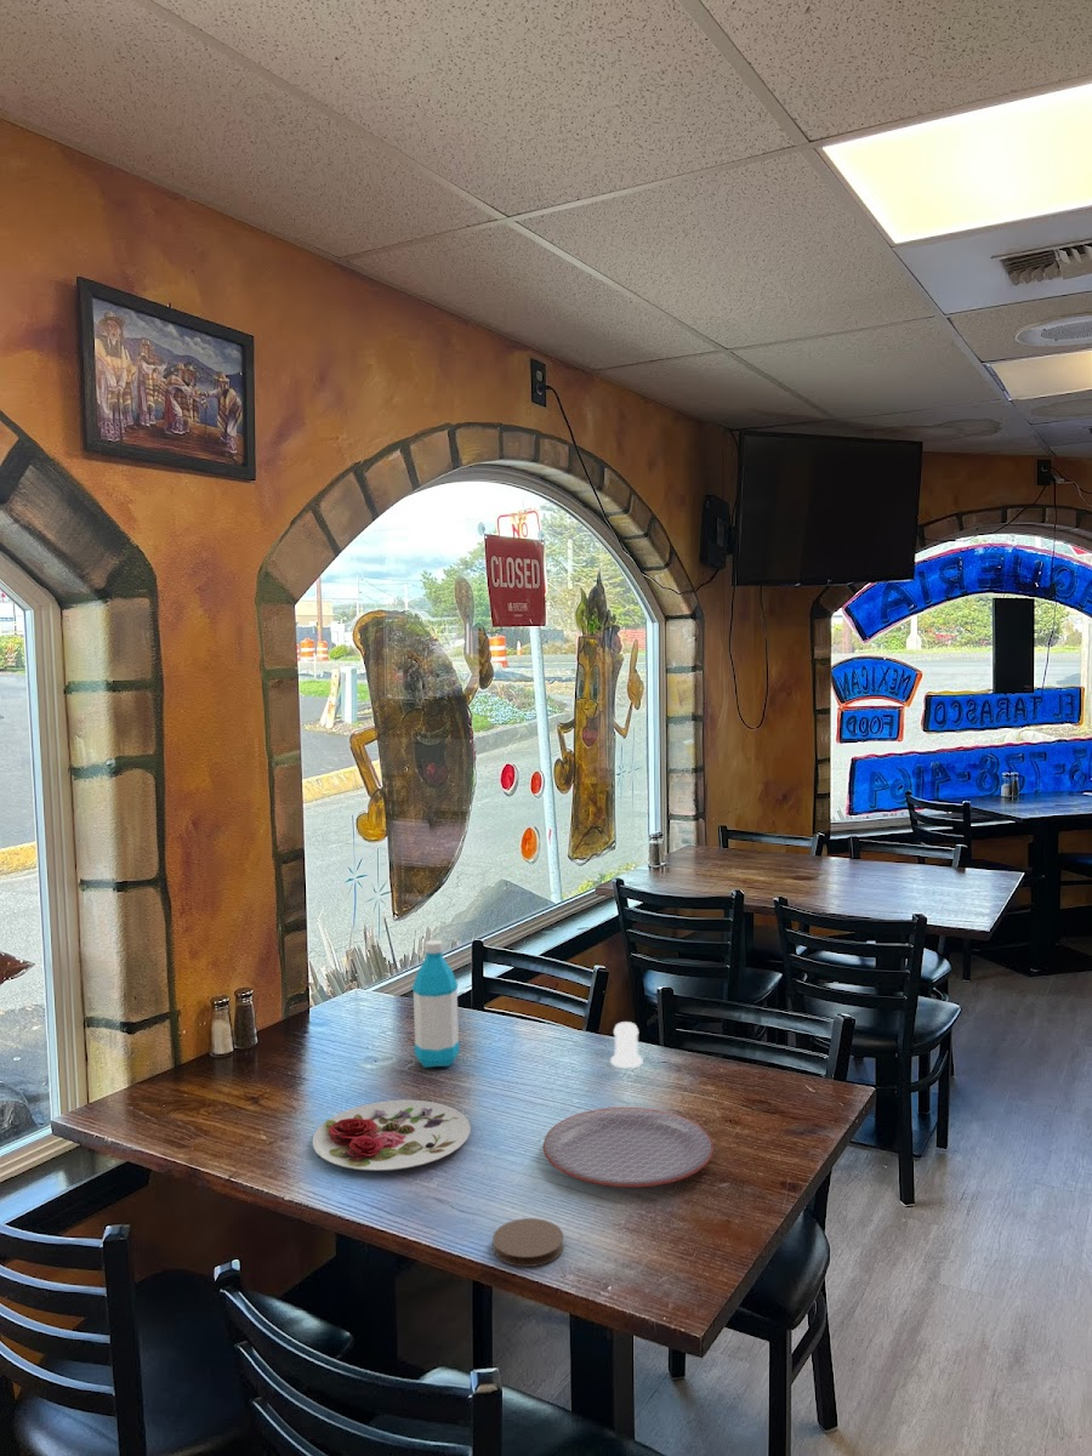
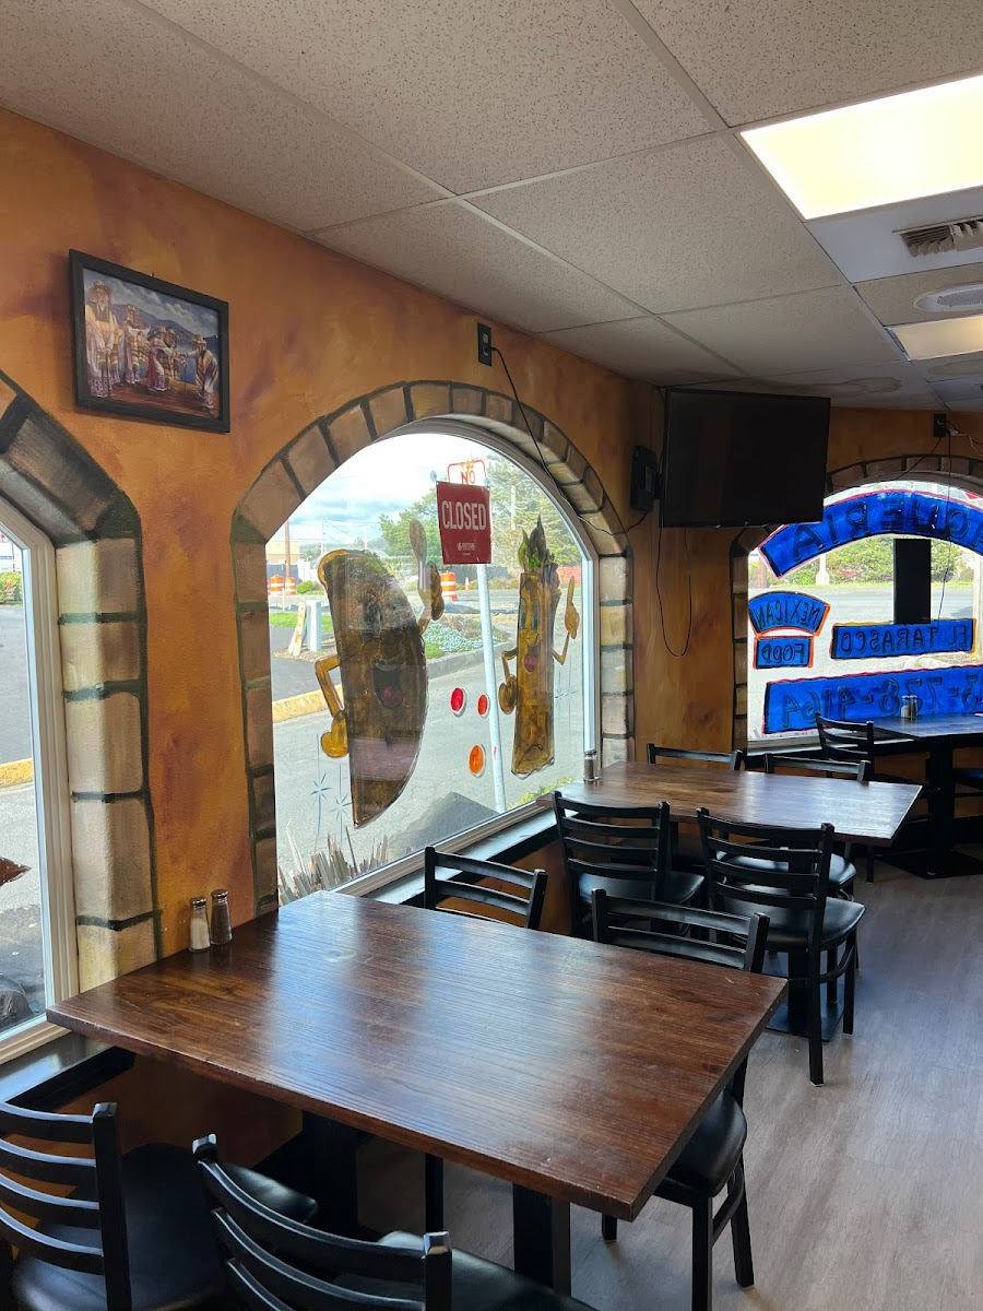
- water bottle (436, 1002)
- plate (627, 1149)
- salt shaker (626, 1042)
- plate (392, 1131)
- coaster (528, 1241)
